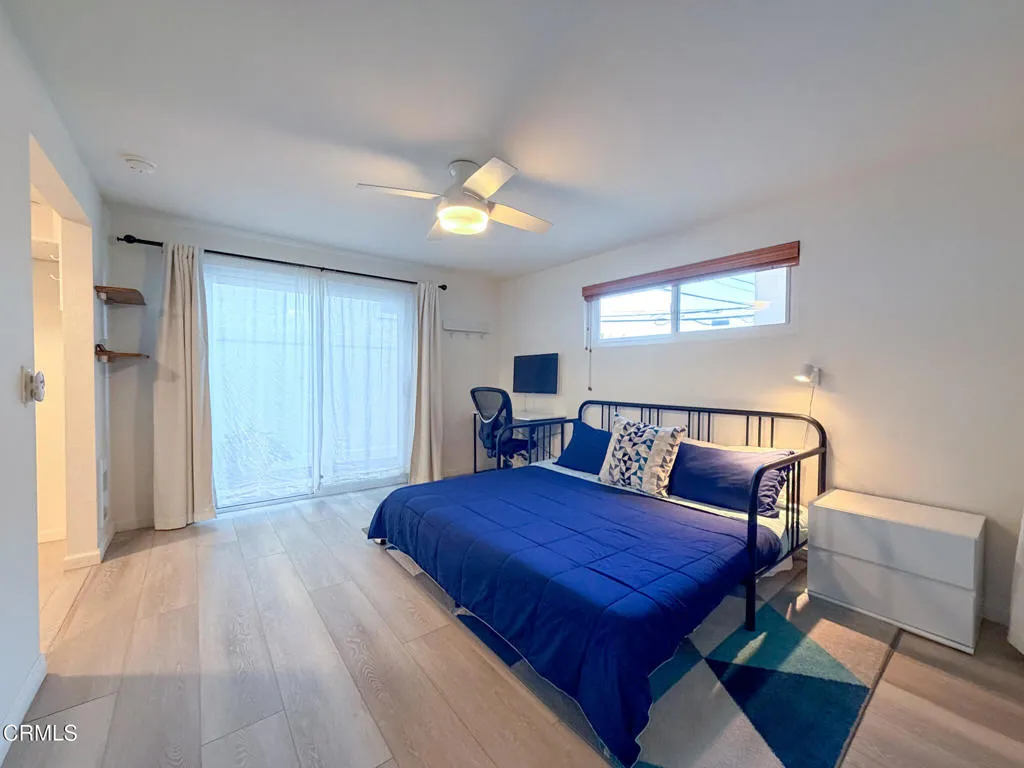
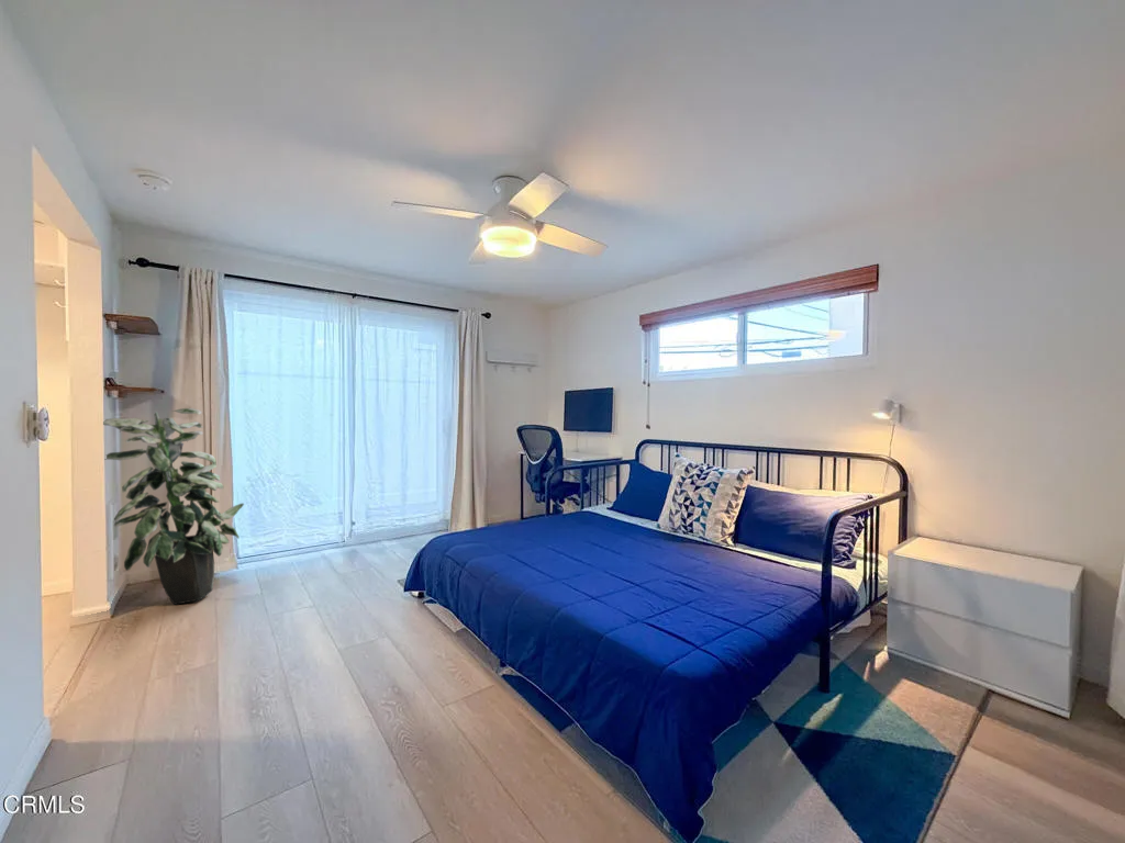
+ indoor plant (176, 506)
